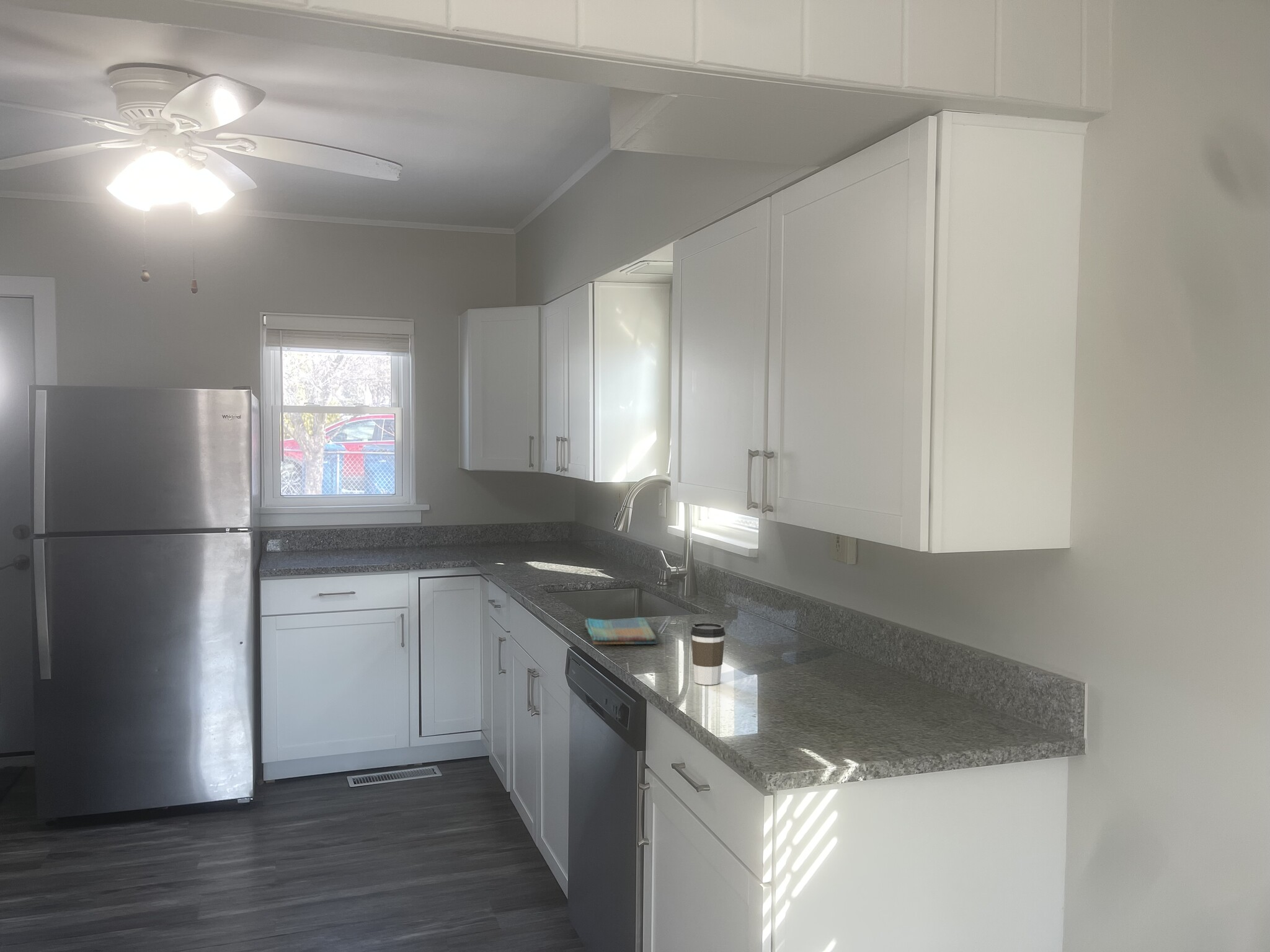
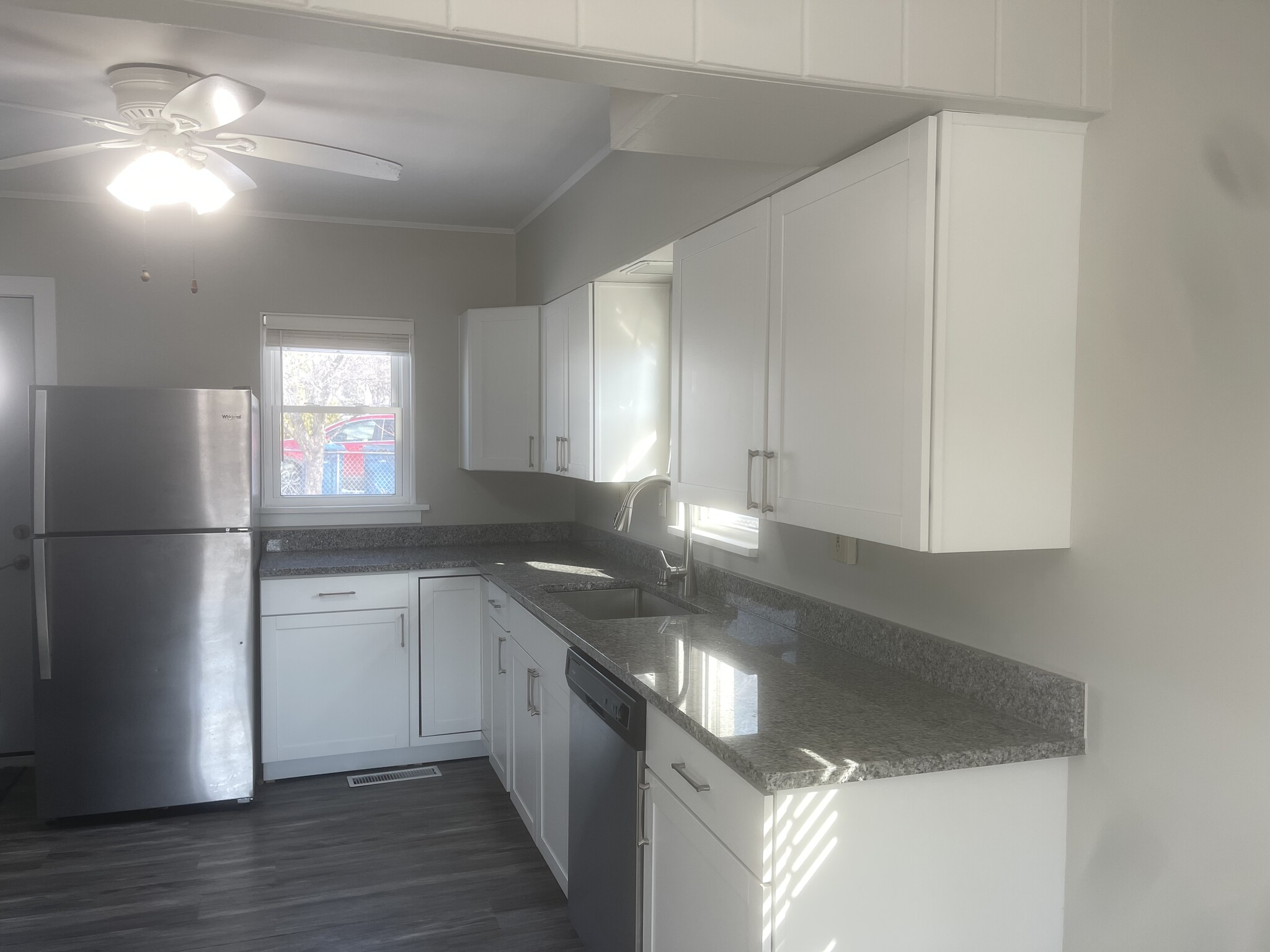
- dish towel (620, 630)
- coffee cup (708, 653)
